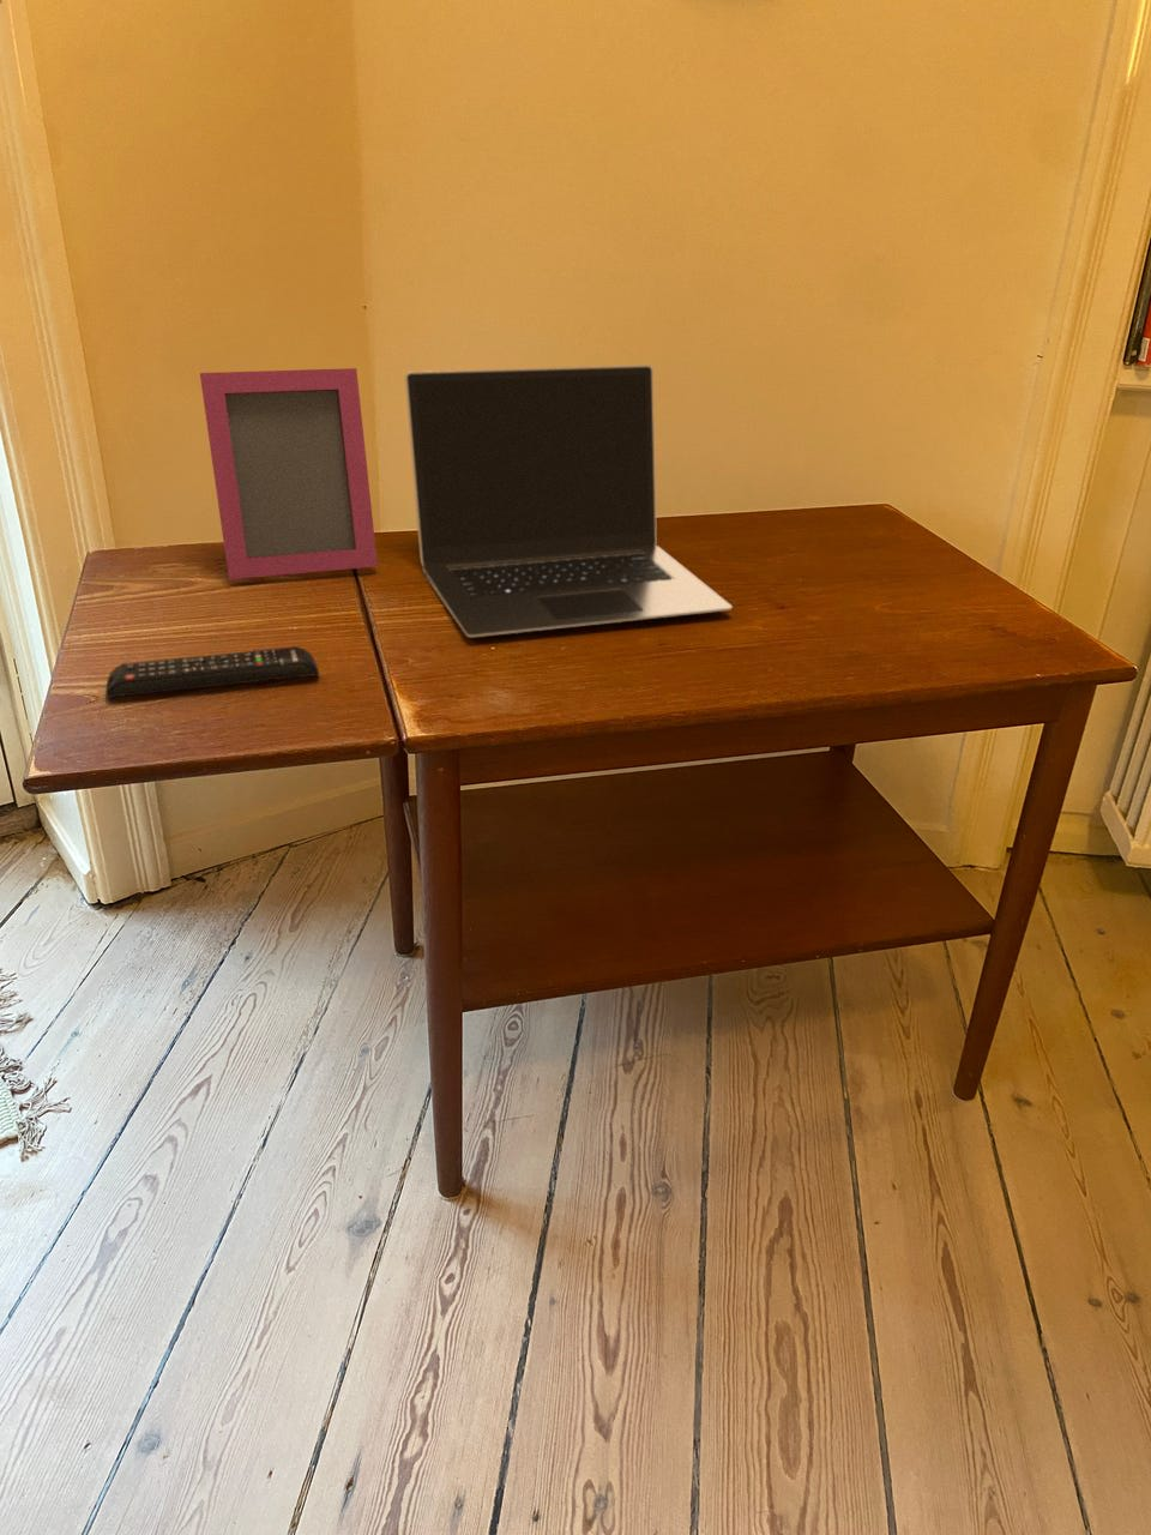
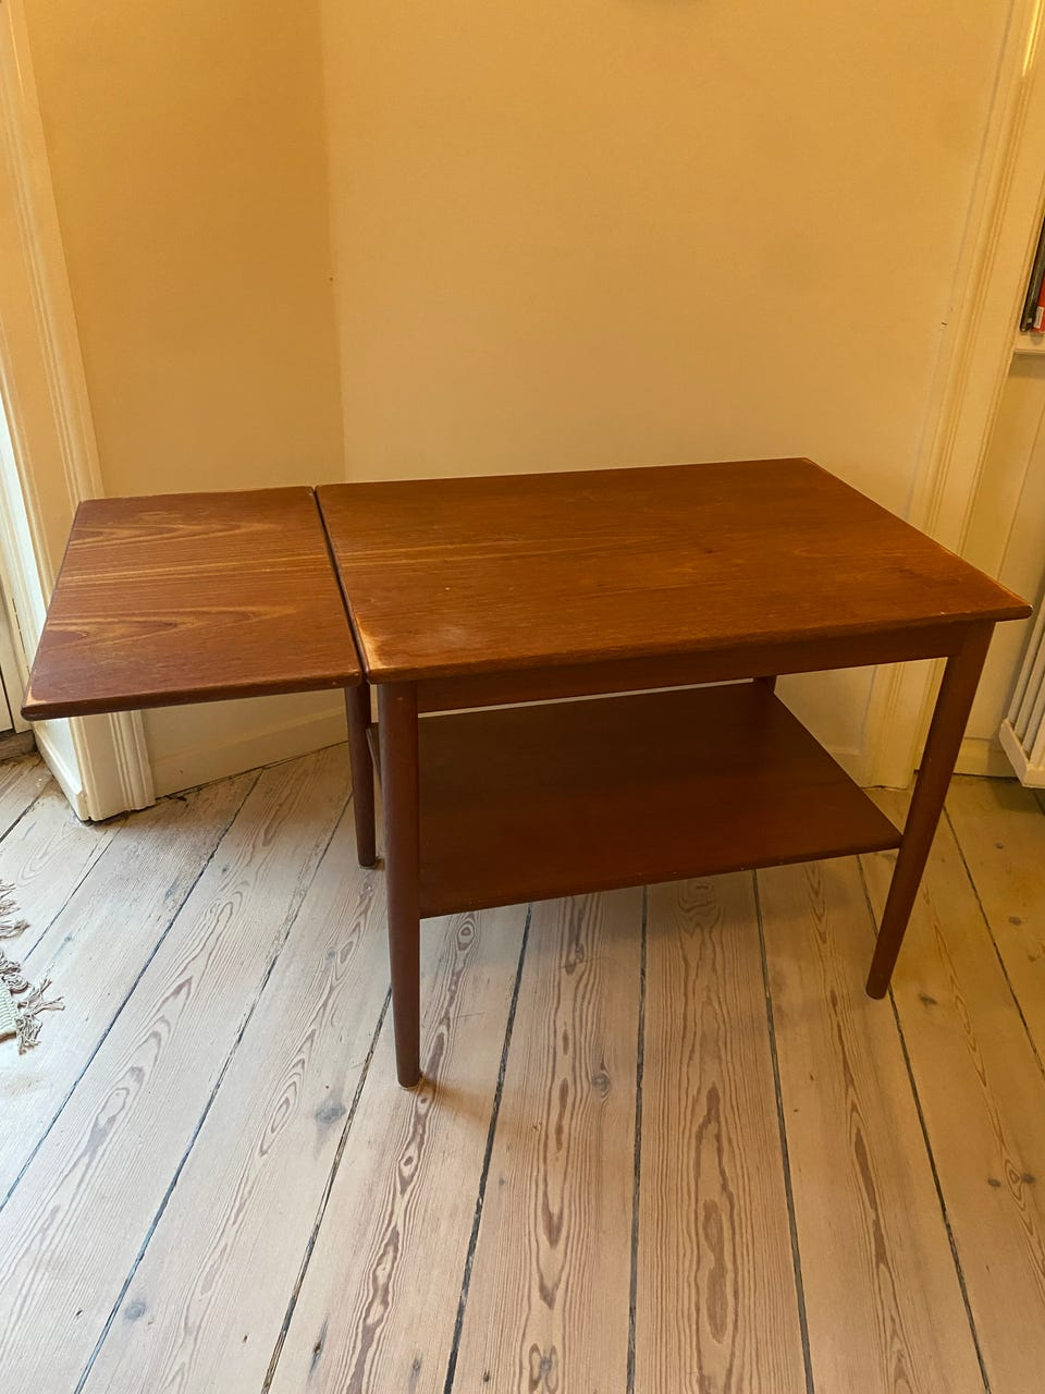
- laptop (567, 491)
- remote control (214, 672)
- picture frame (289, 470)
